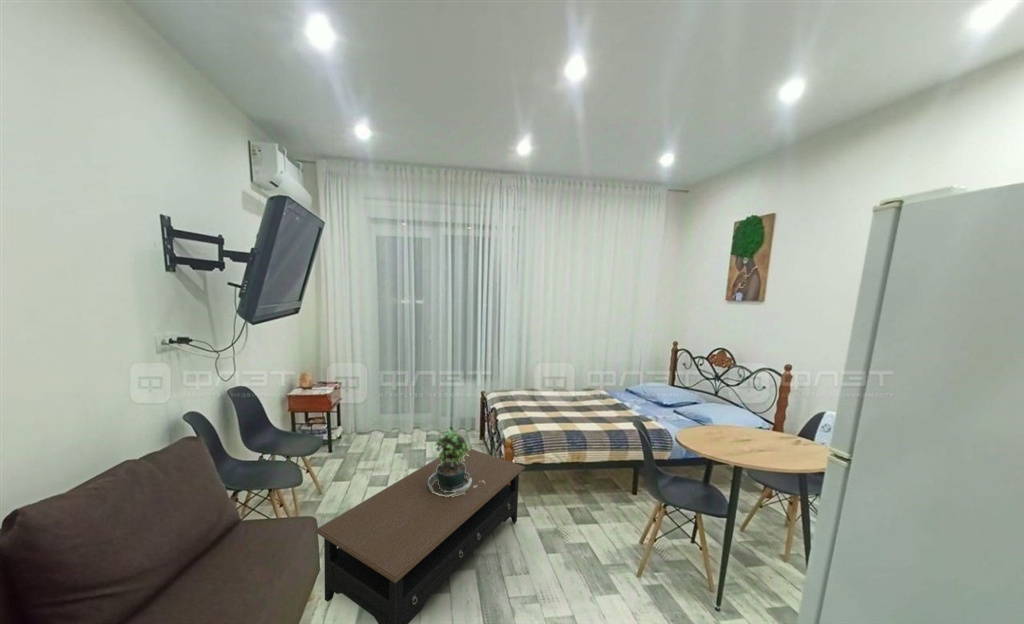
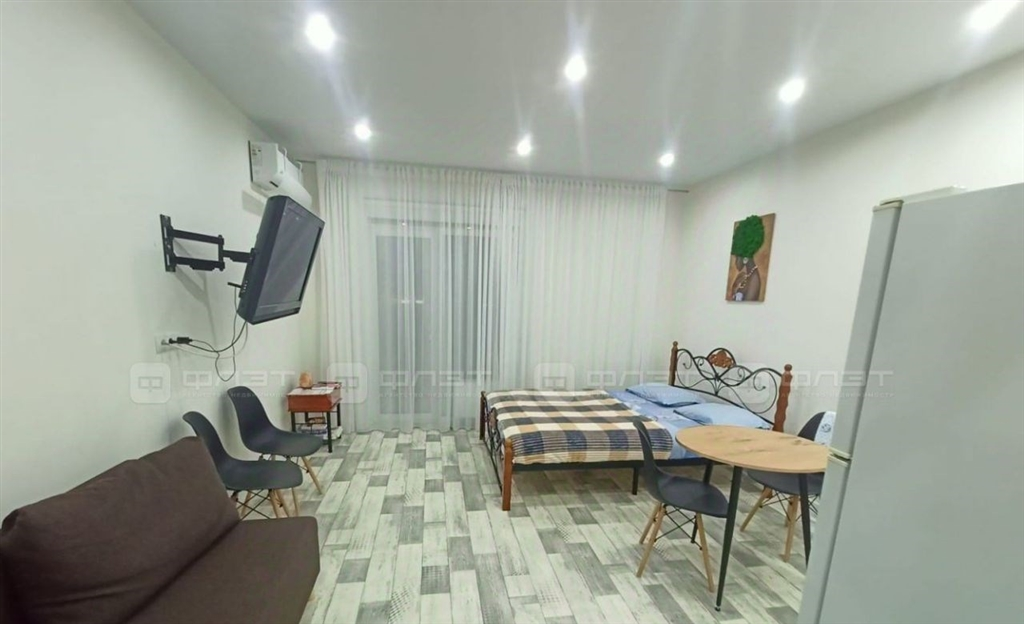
- coffee table (436, 523)
- potted plant (454, 458)
